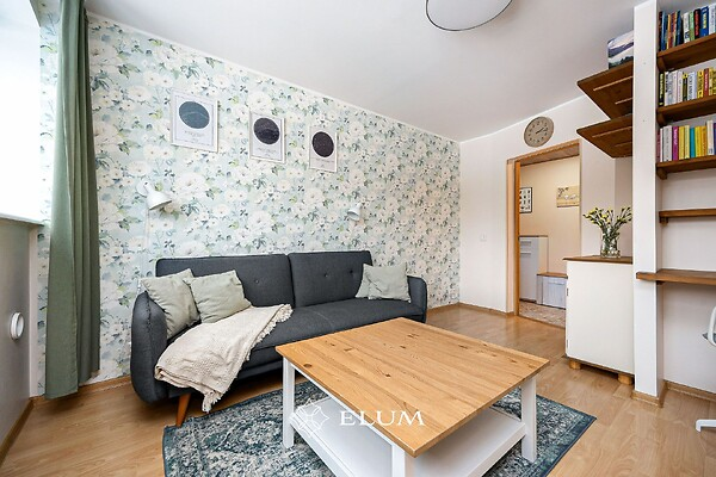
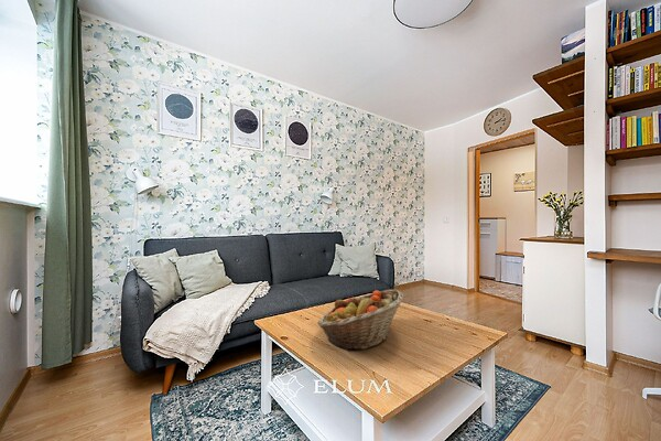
+ fruit basket (361, 313)
